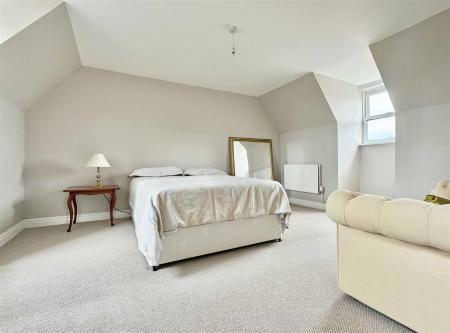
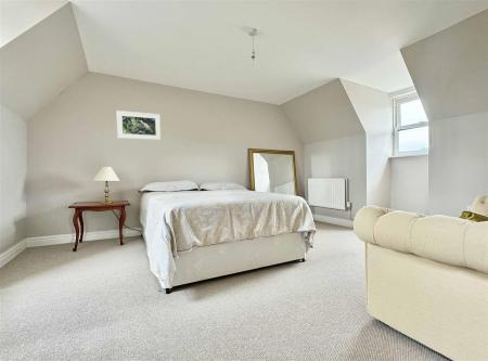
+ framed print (139, 126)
